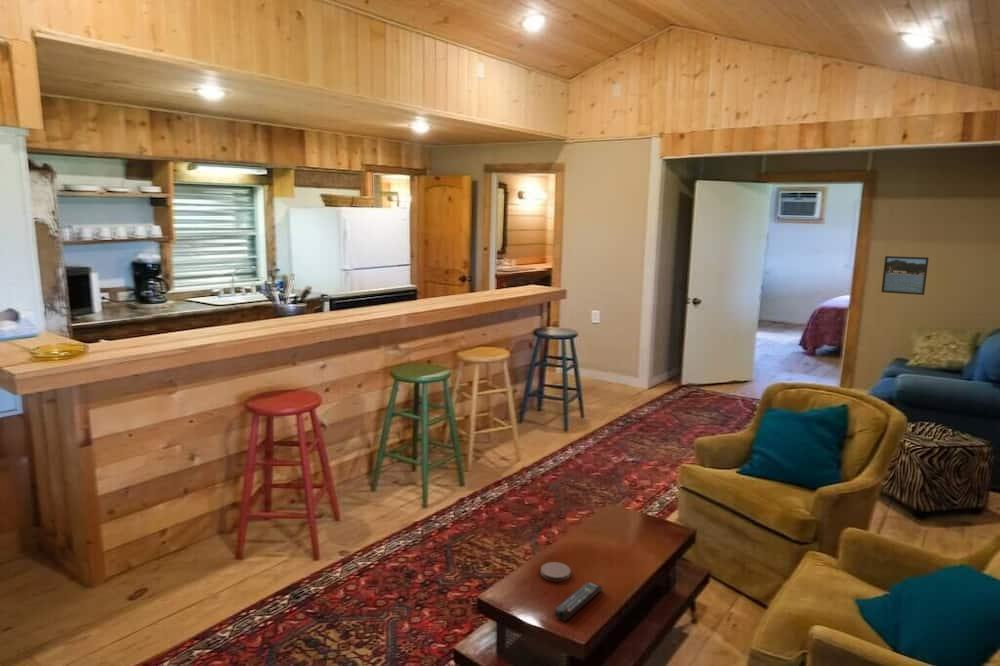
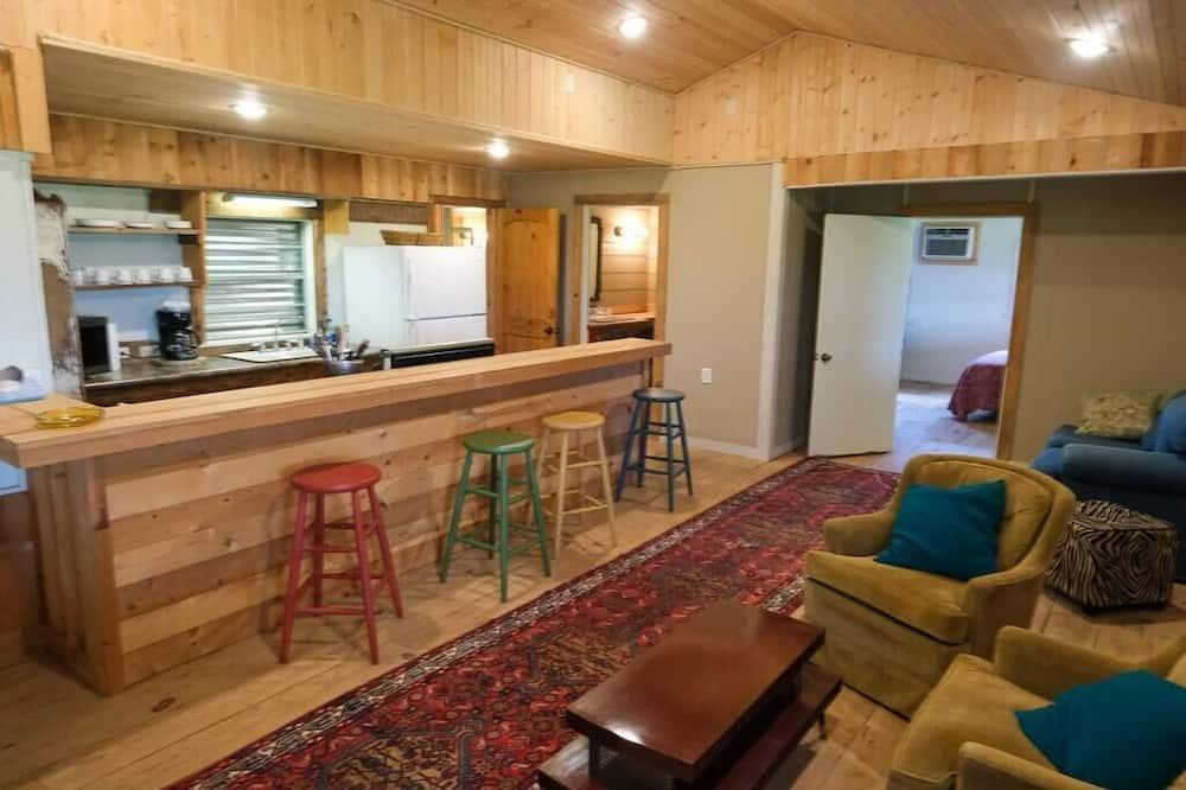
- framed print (904, 275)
- coaster (555, 571)
- remote control (579, 599)
